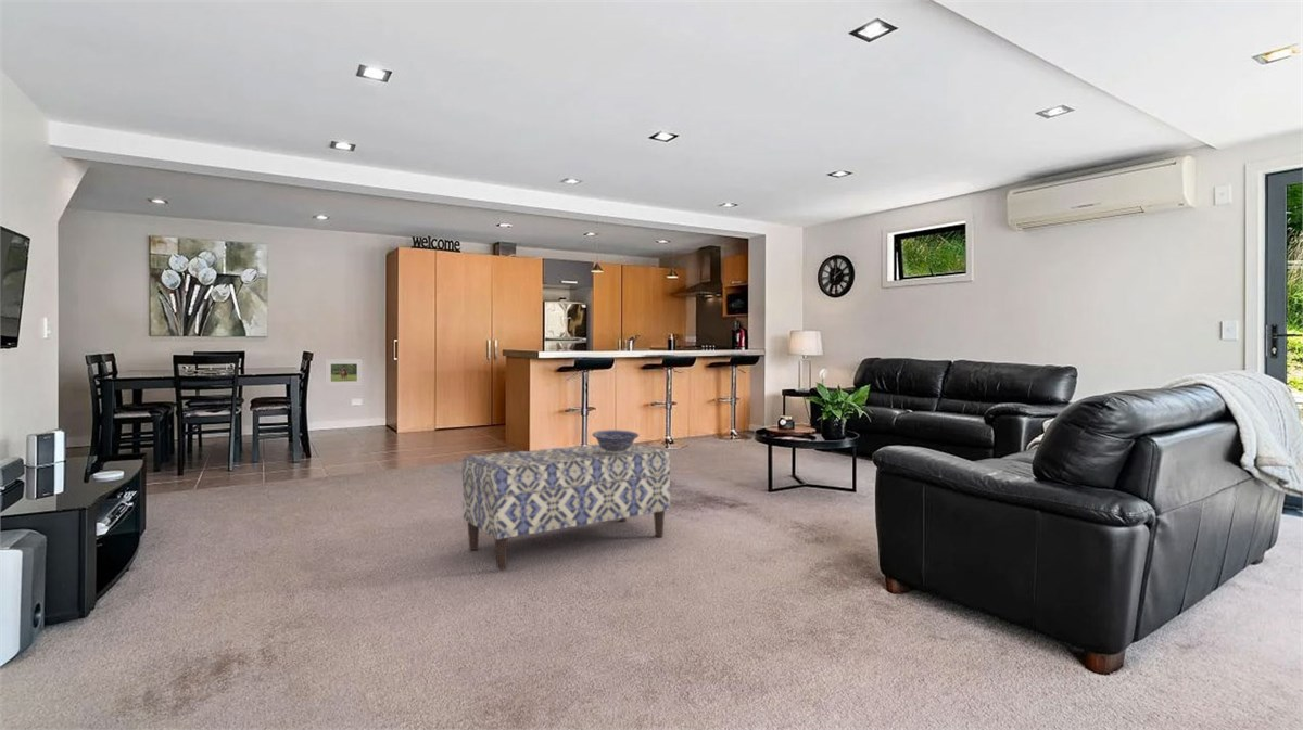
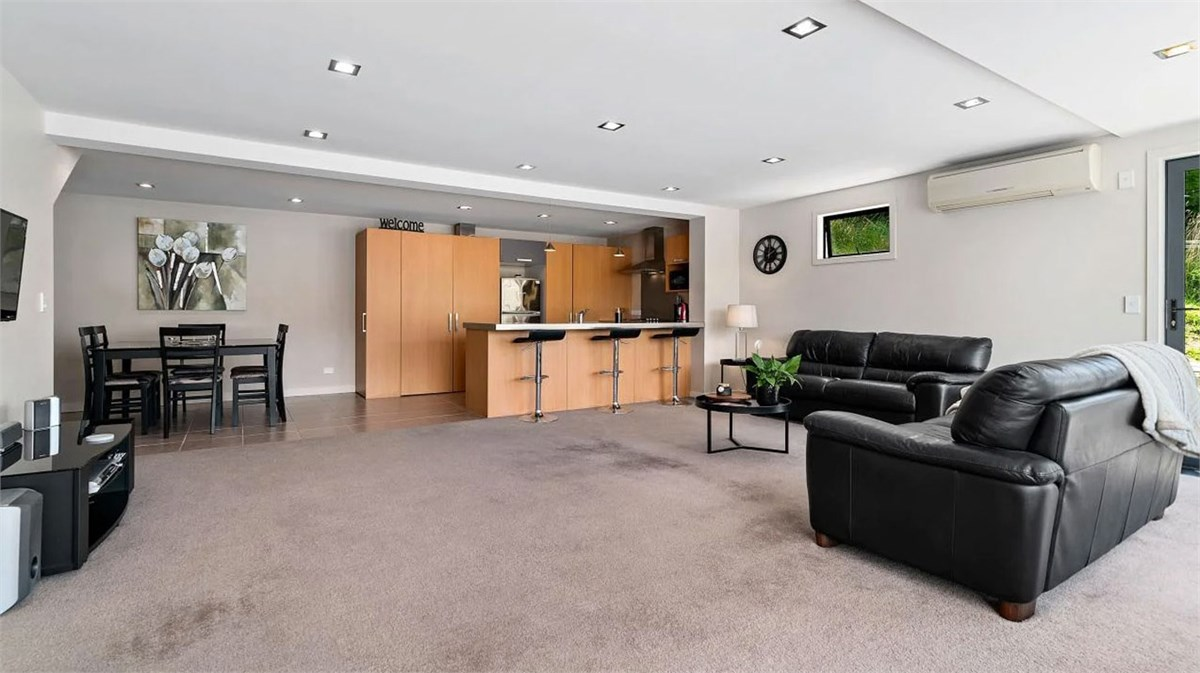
- decorative bowl (615, 443)
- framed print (343, 372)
- bench (569, 497)
